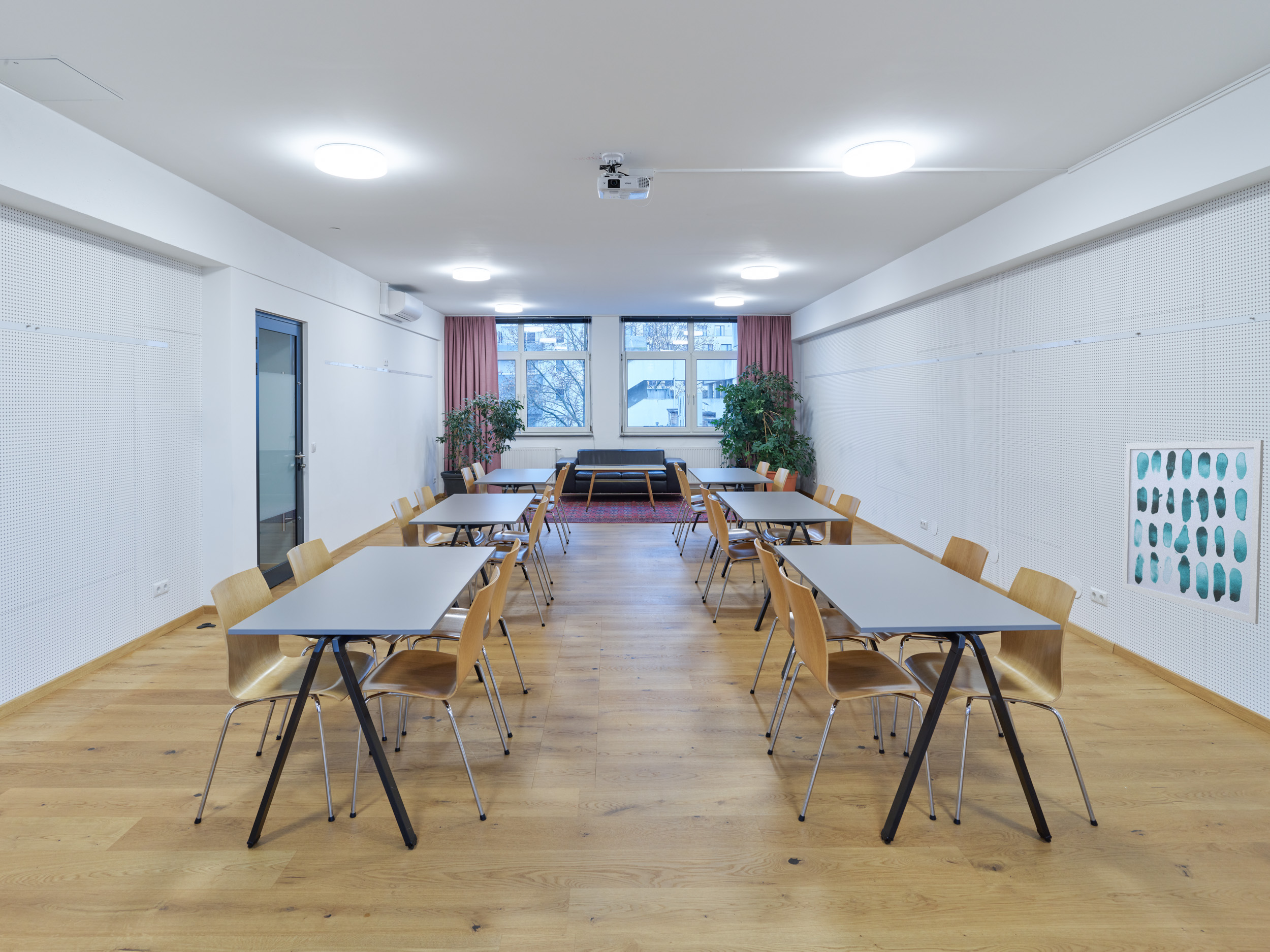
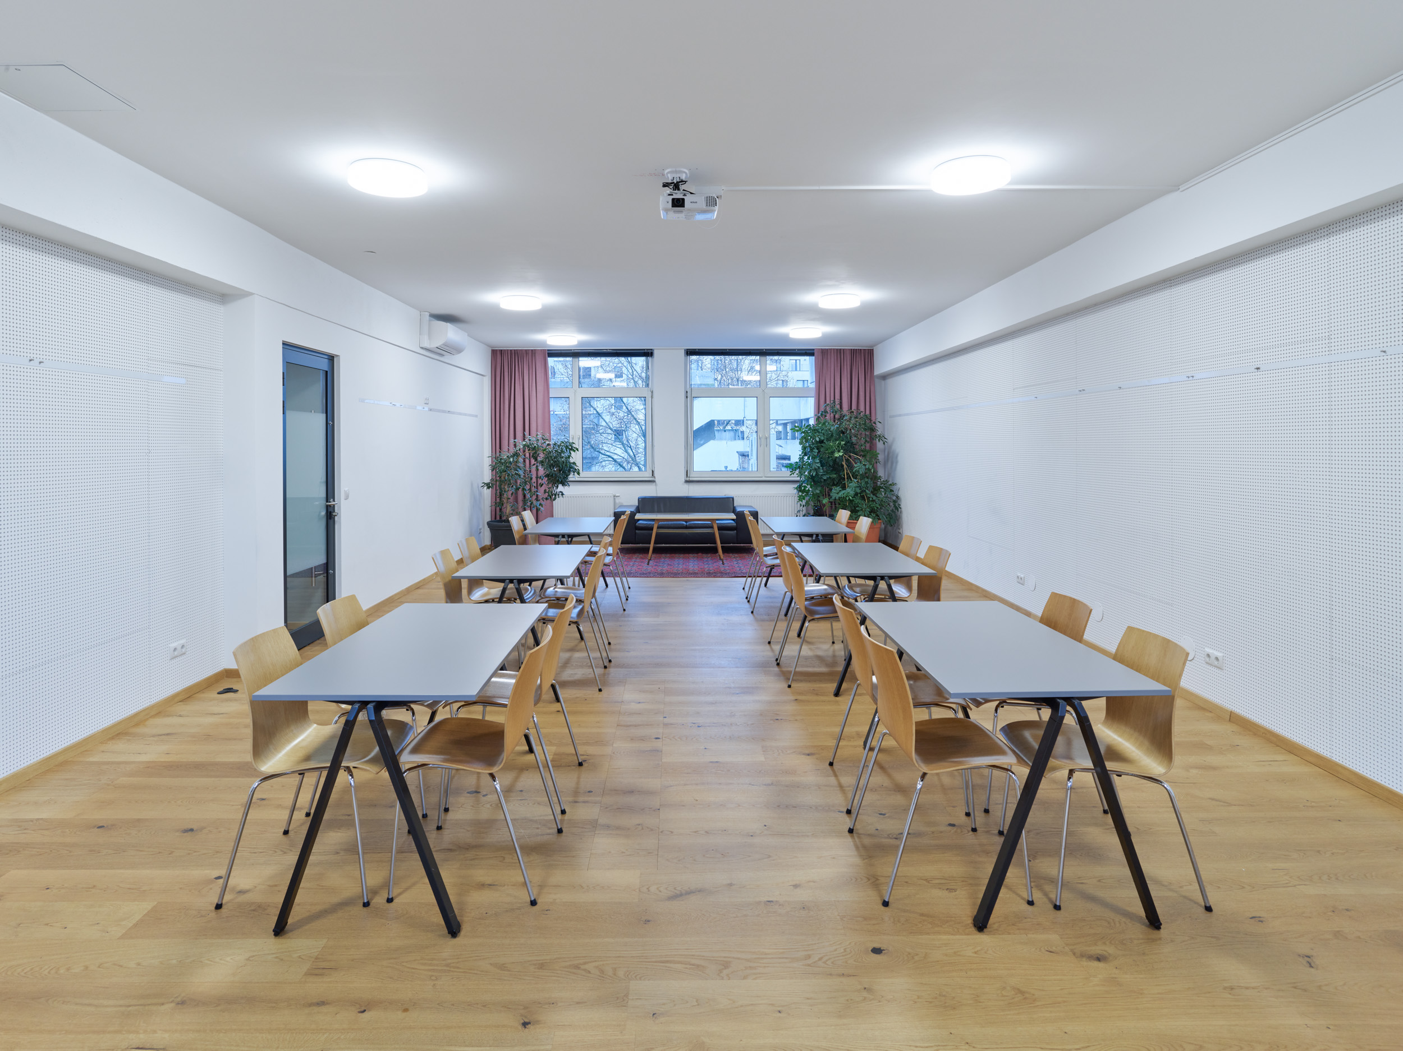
- wall art (1184, 523)
